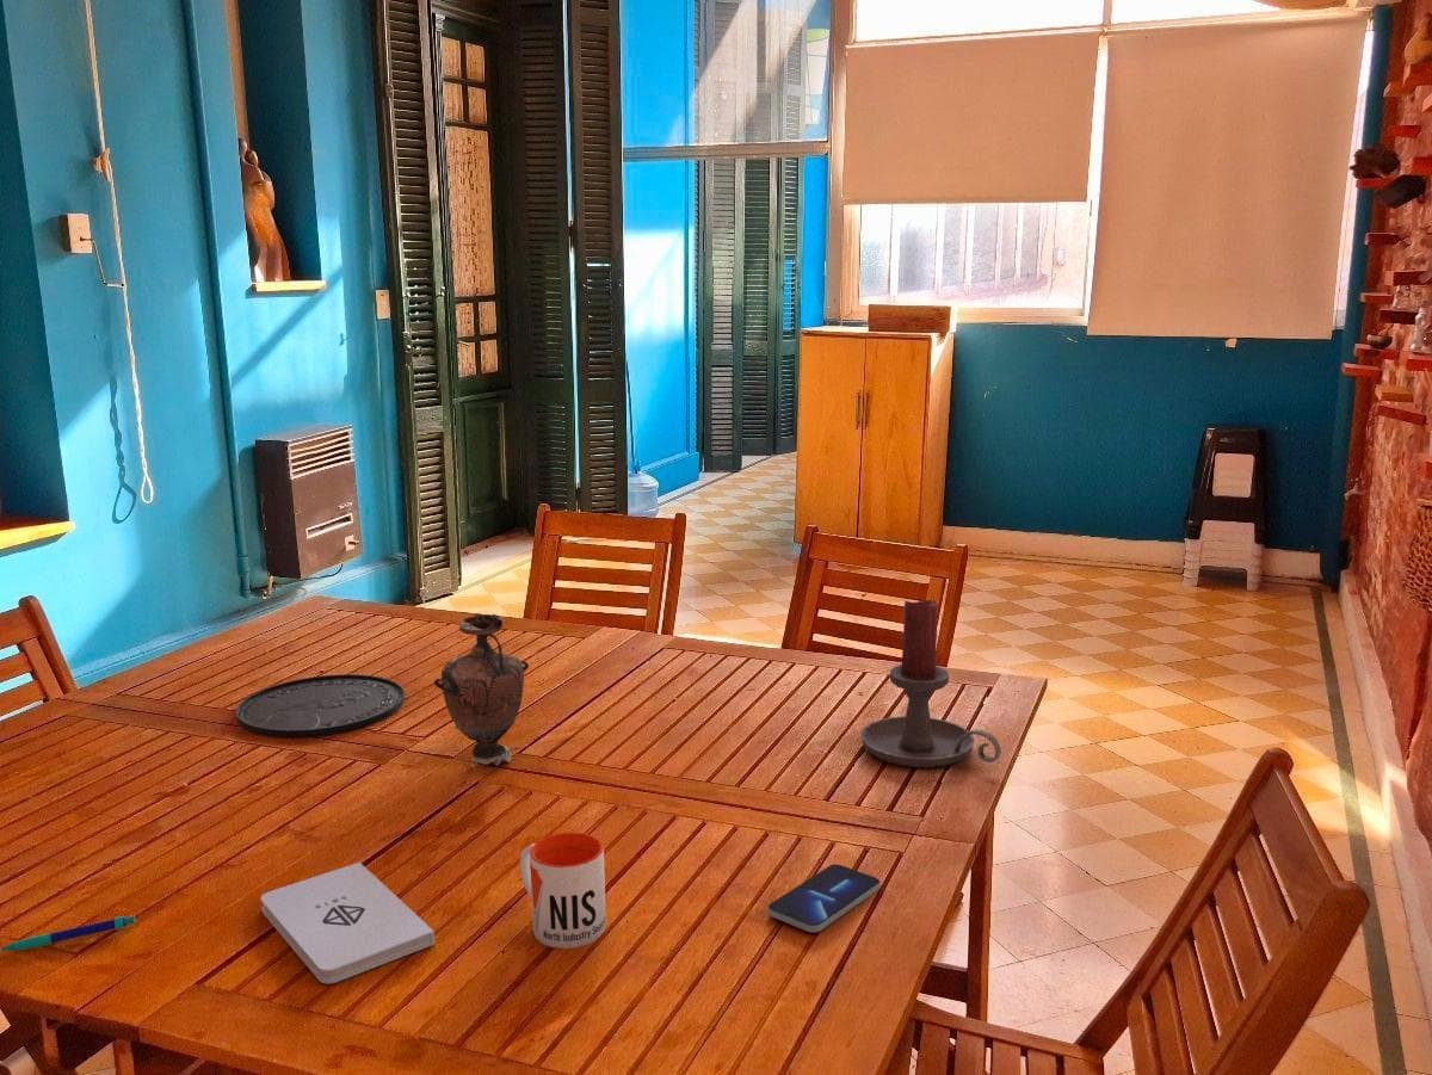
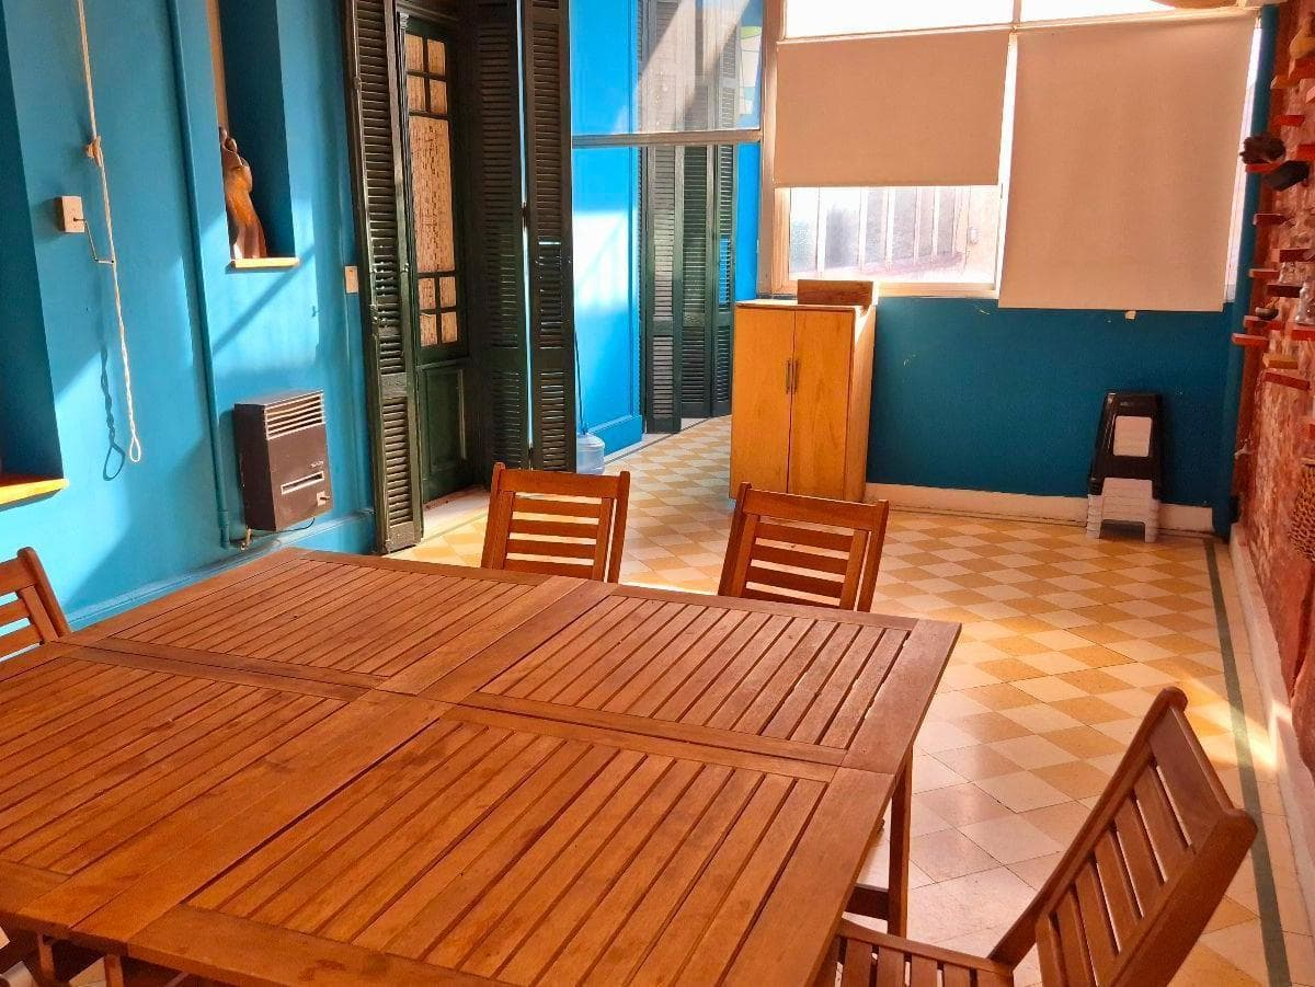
- mug (557, 883)
- smartphone (825, 896)
- plate (322, 703)
- pen (67, 933)
- notepad (342, 919)
- vase (486, 682)
- candle holder (933, 678)
